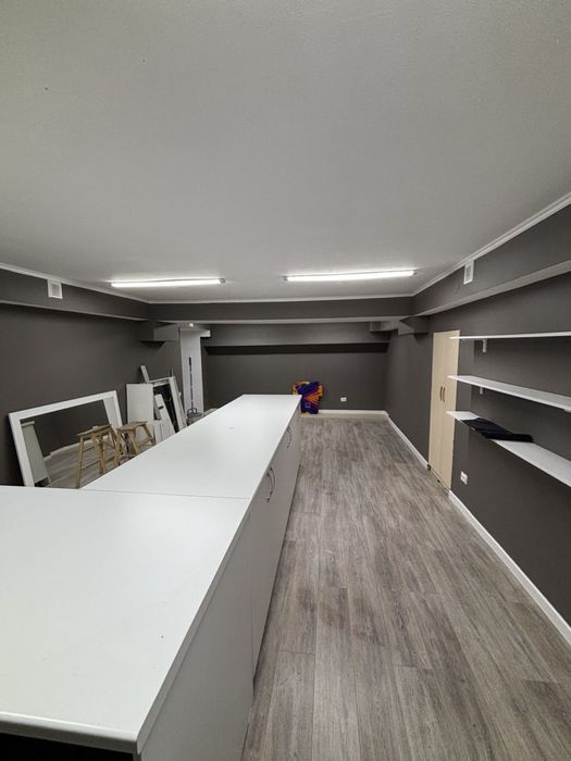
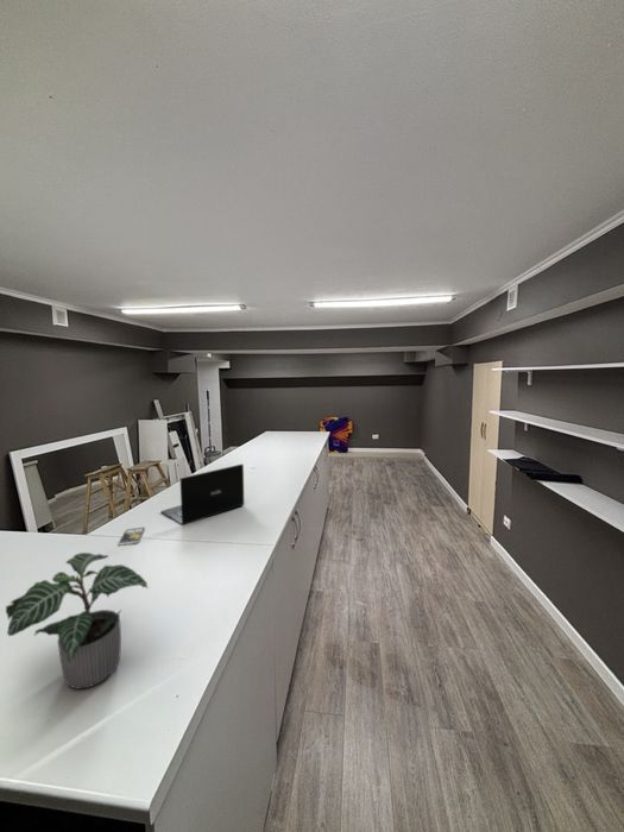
+ laptop (202, 487)
+ smartphone (132, 535)
+ potted plant (81, 619)
